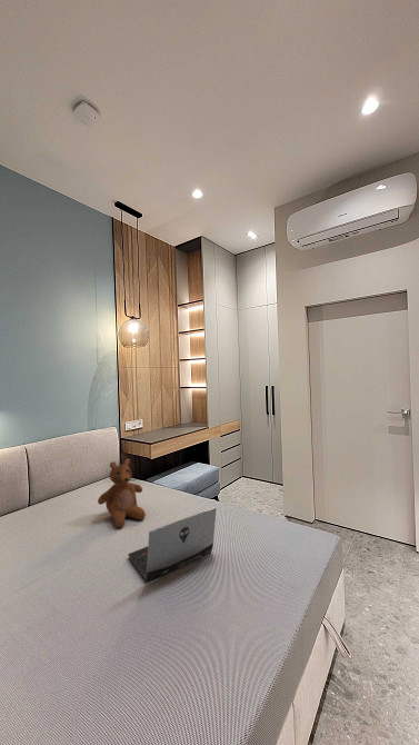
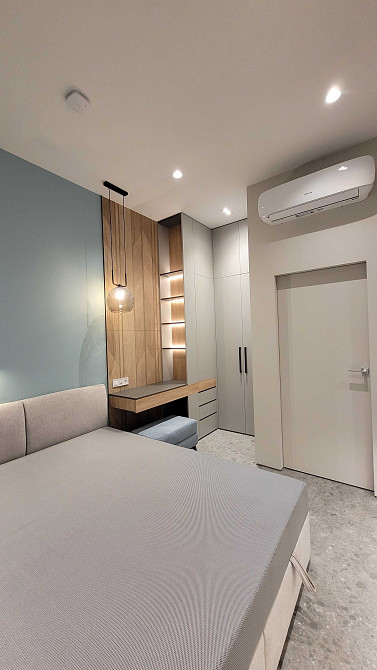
- laptop computer (171, 533)
- teddy bear (123, 489)
